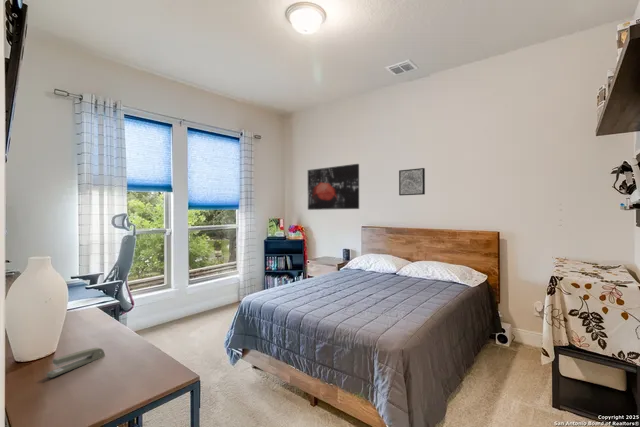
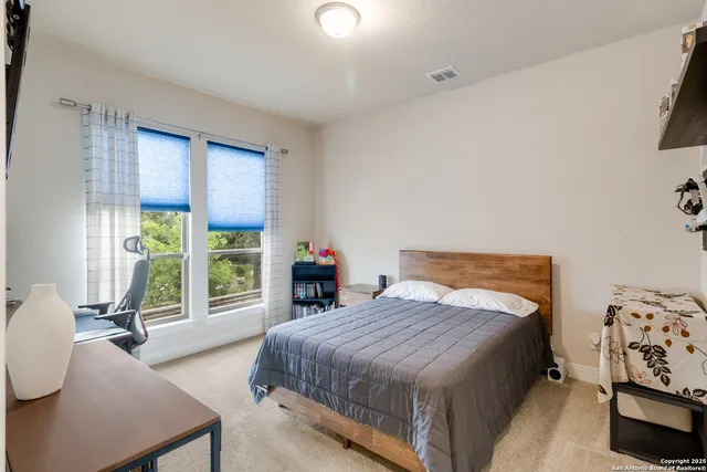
- stapler (77, 358)
- wall art (331, 188)
- wall art (411, 182)
